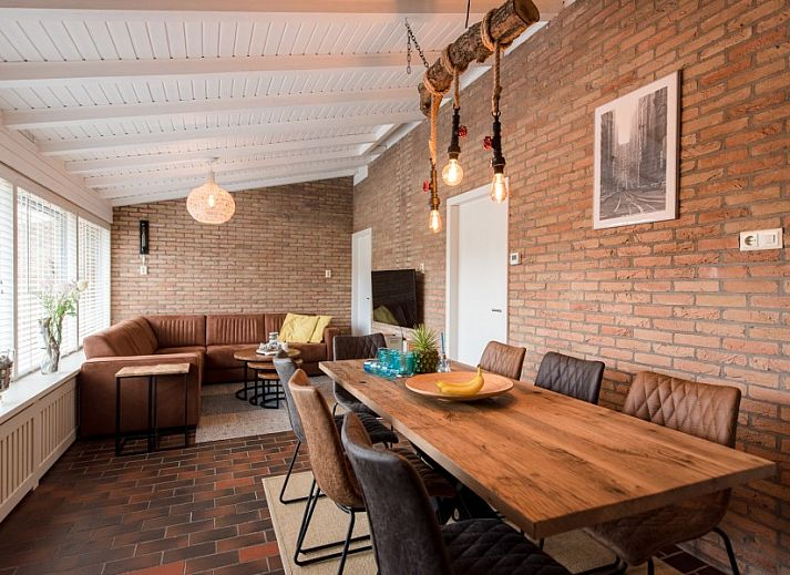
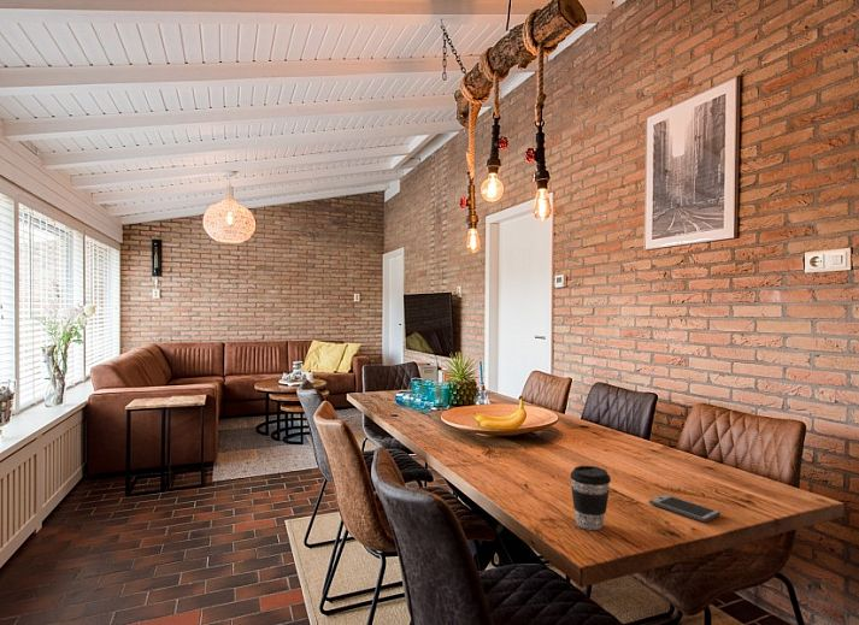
+ smartphone (683, 507)
+ coffee cup (589, 497)
